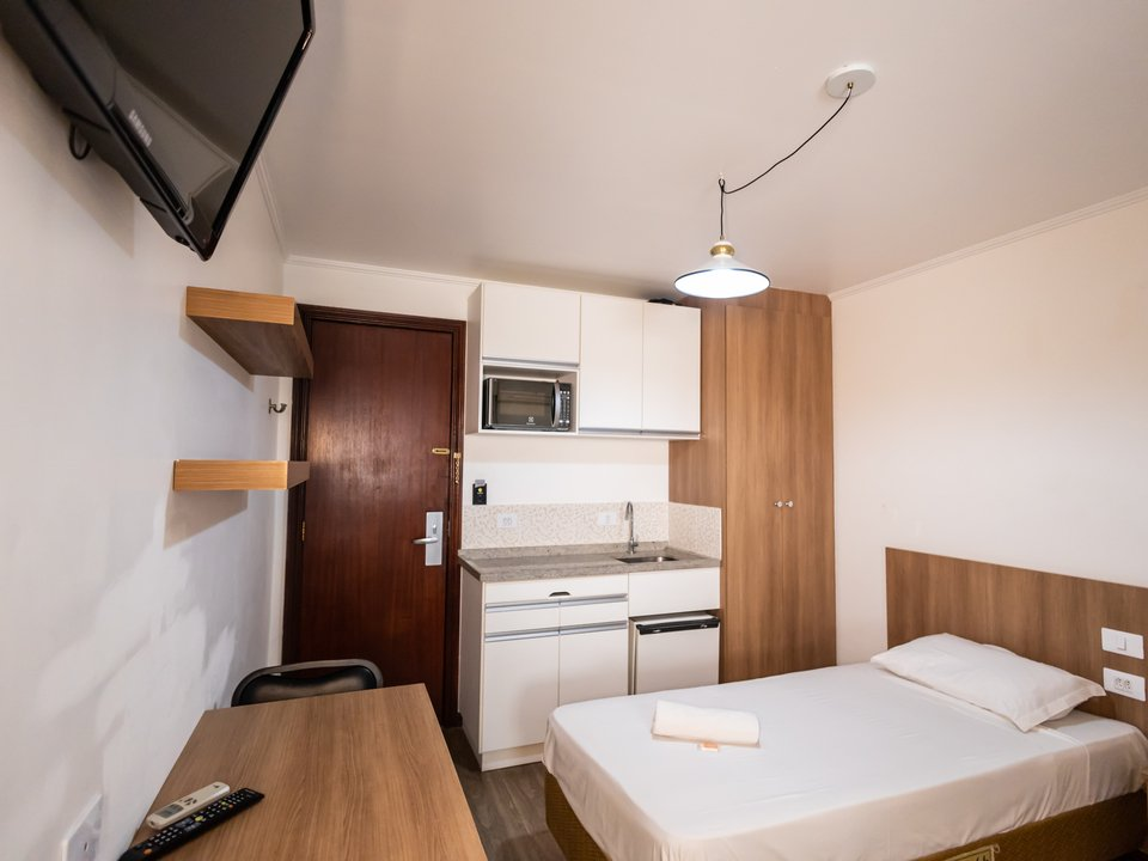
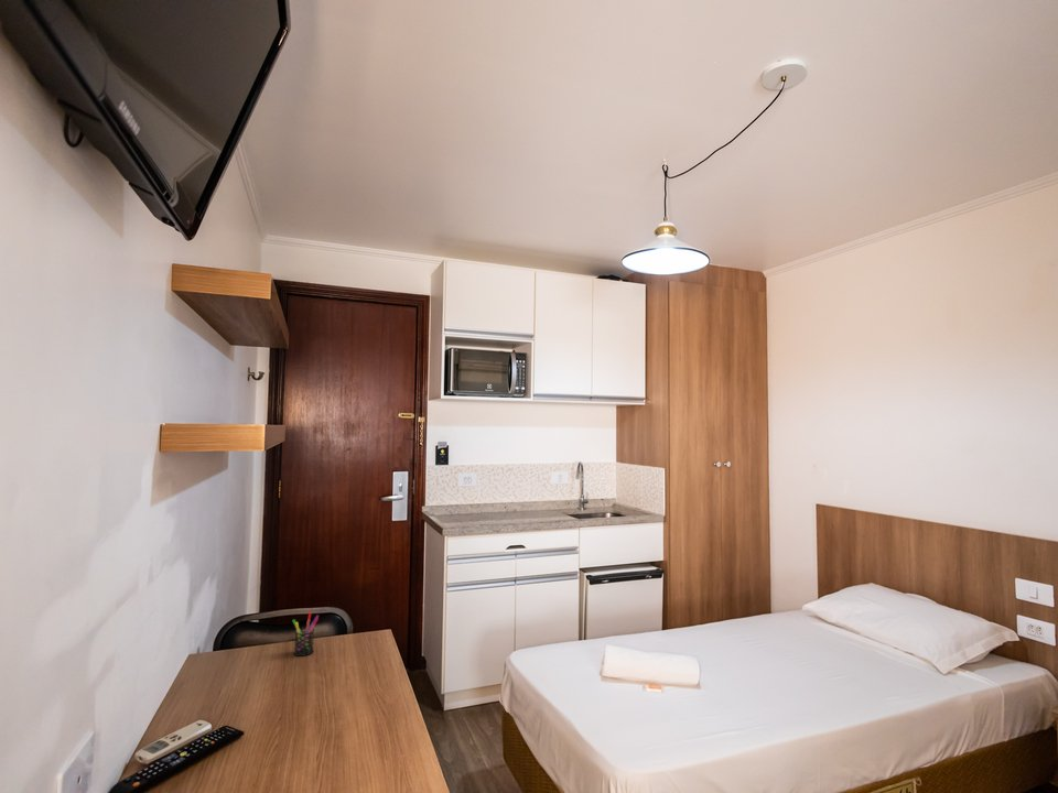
+ pen holder (302, 632)
